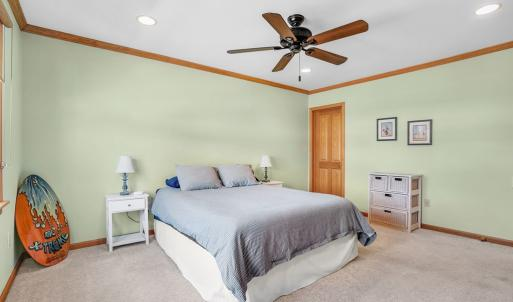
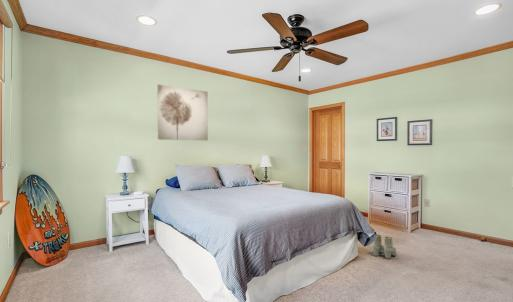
+ wall art (184, 114)
+ boots (385, 243)
